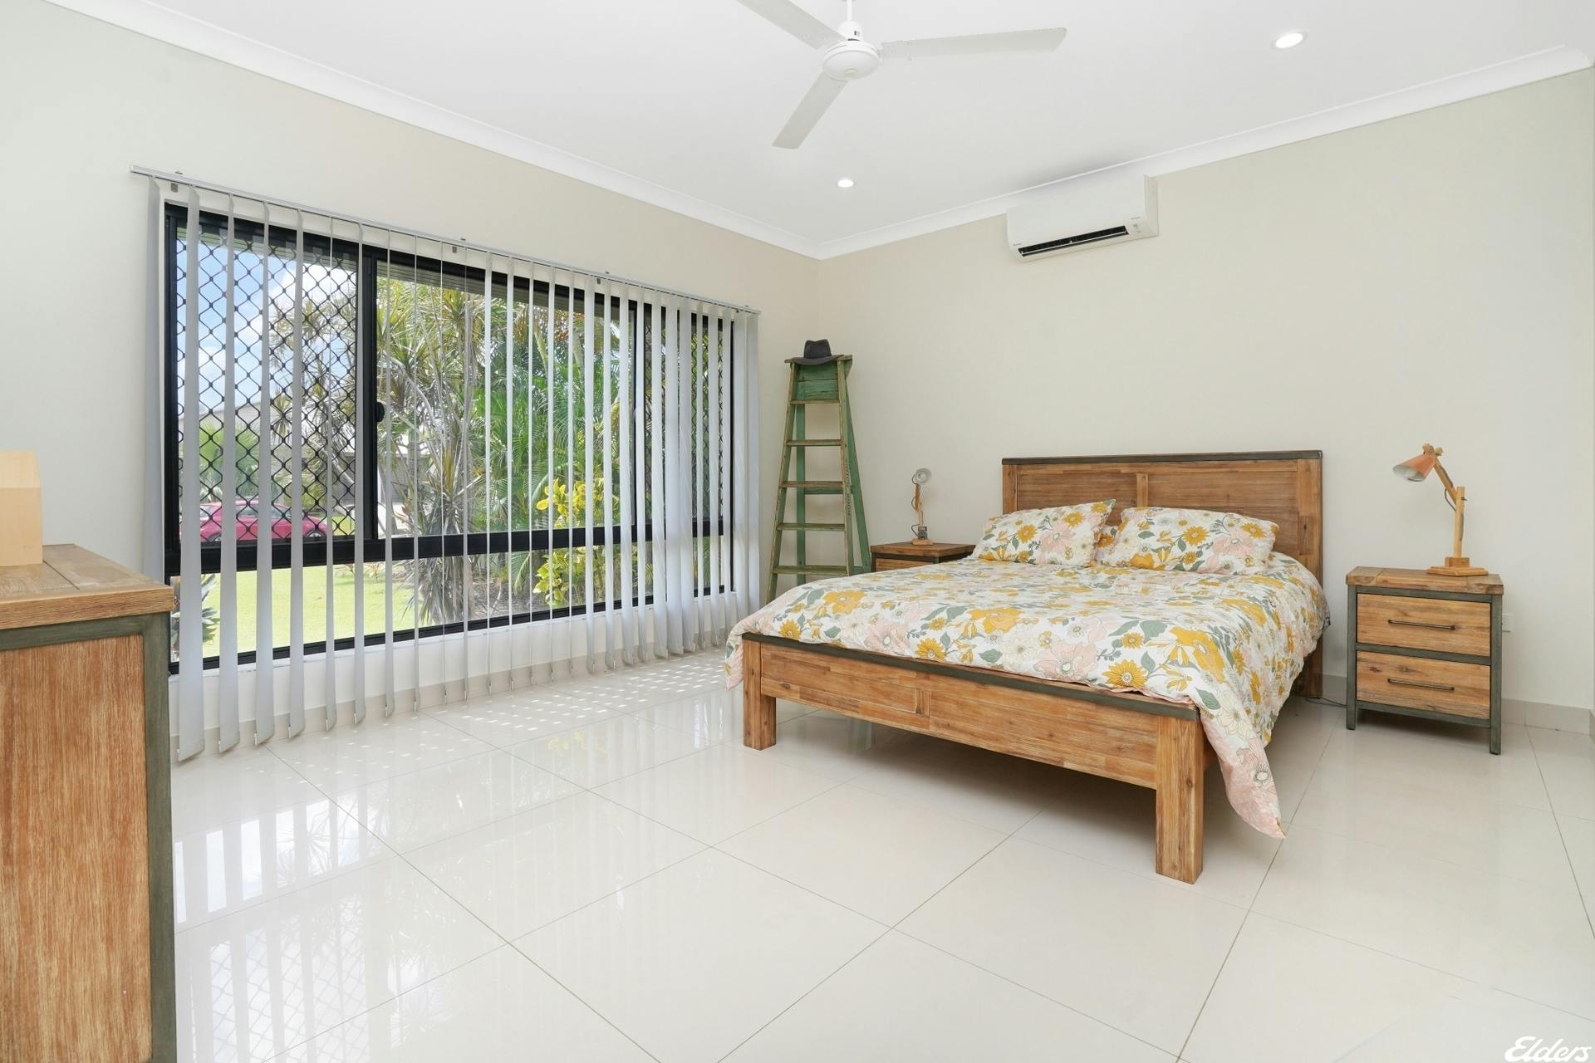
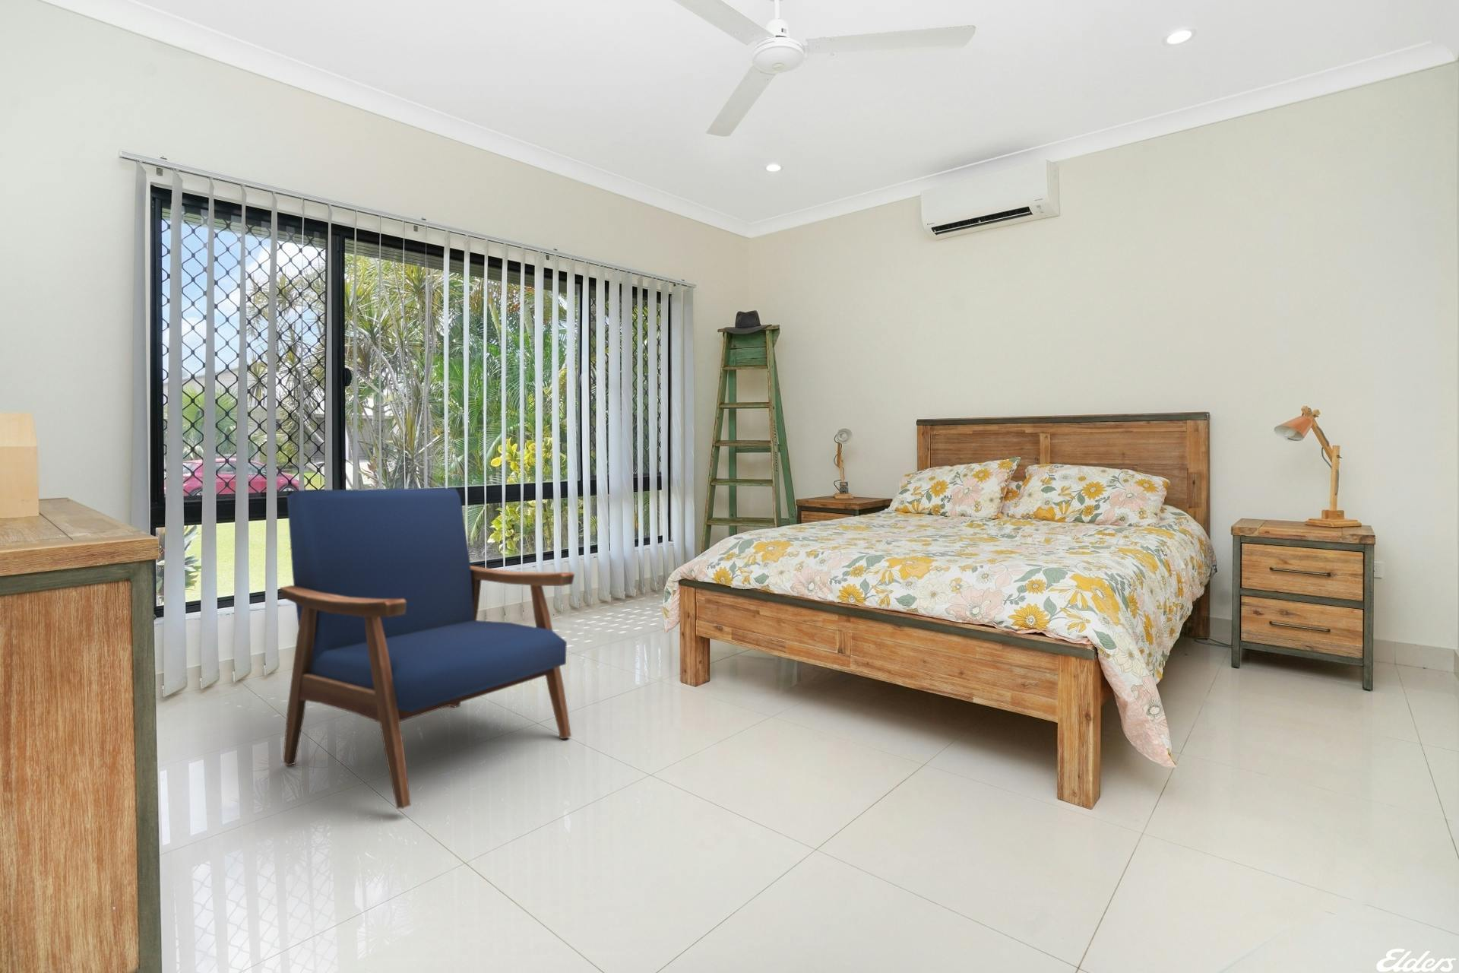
+ armchair (430, 619)
